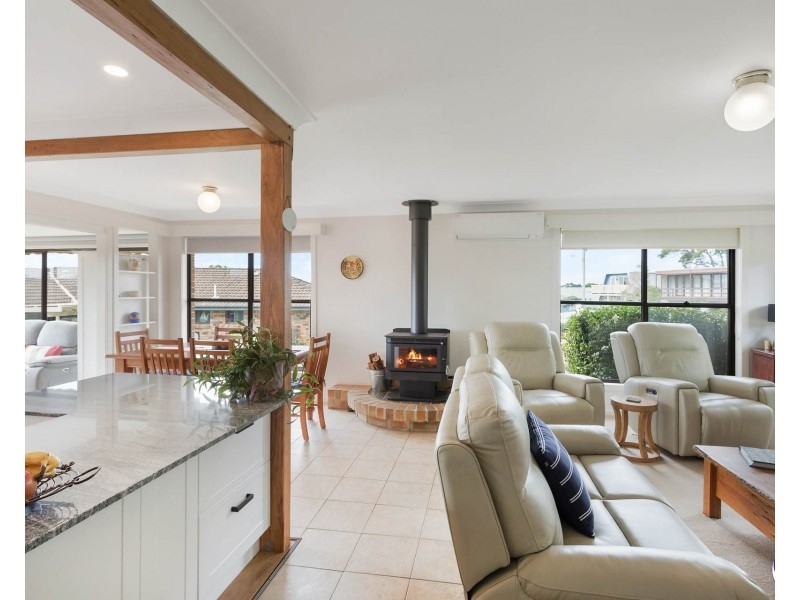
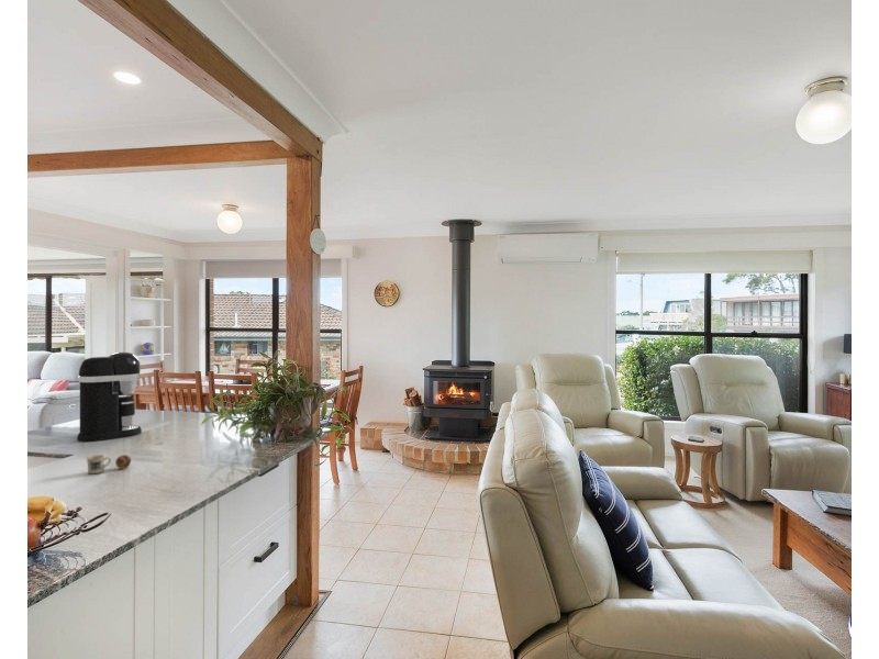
+ mug (109, 462)
+ coffee maker (110, 393)
